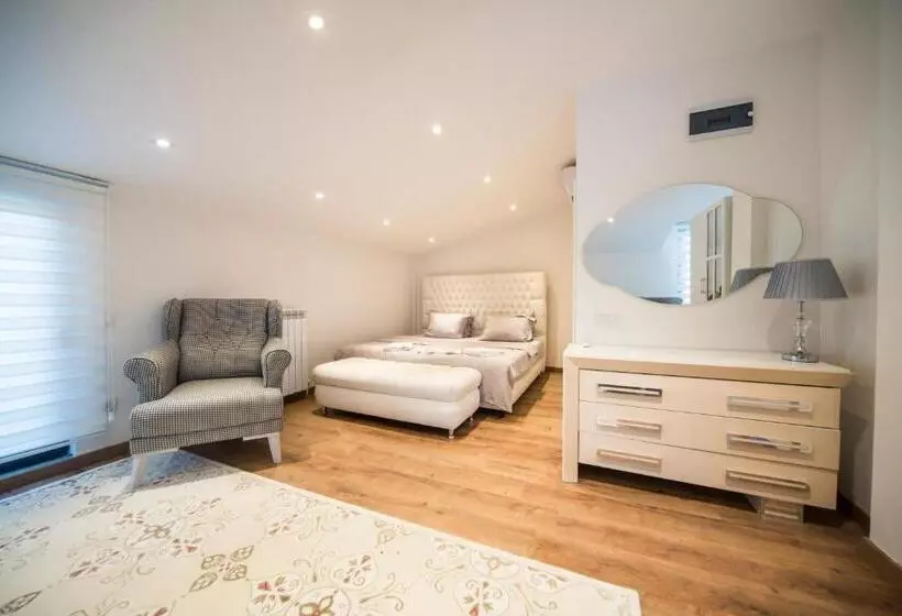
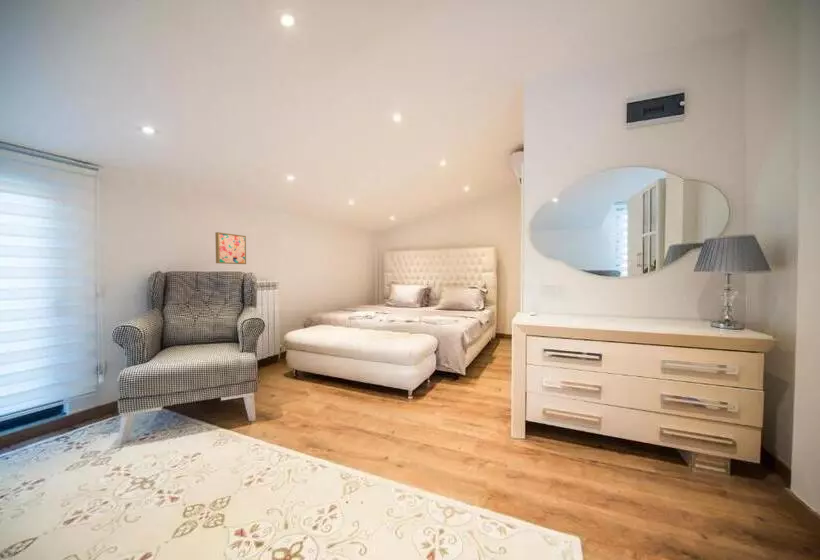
+ wall art (231, 249)
